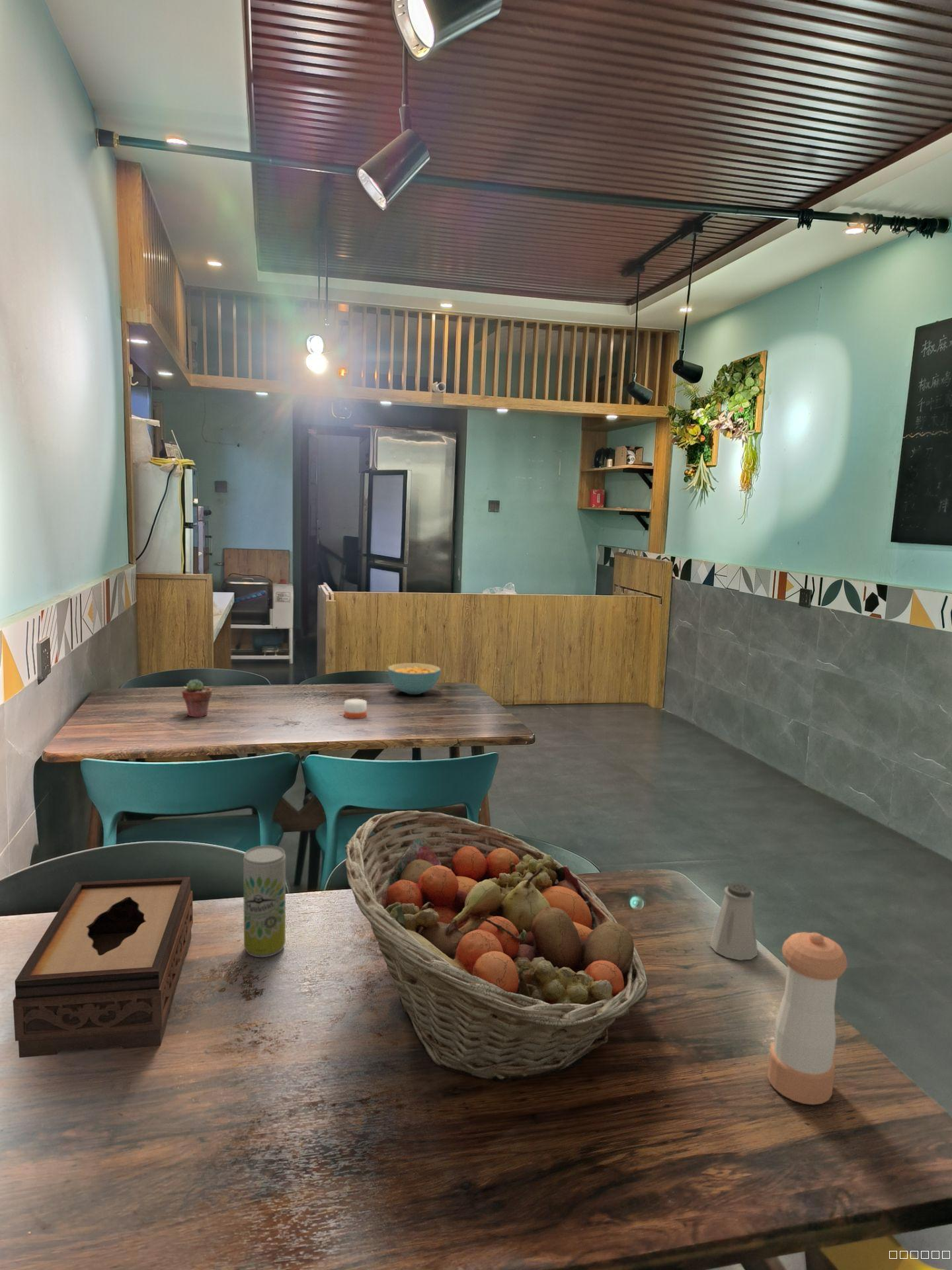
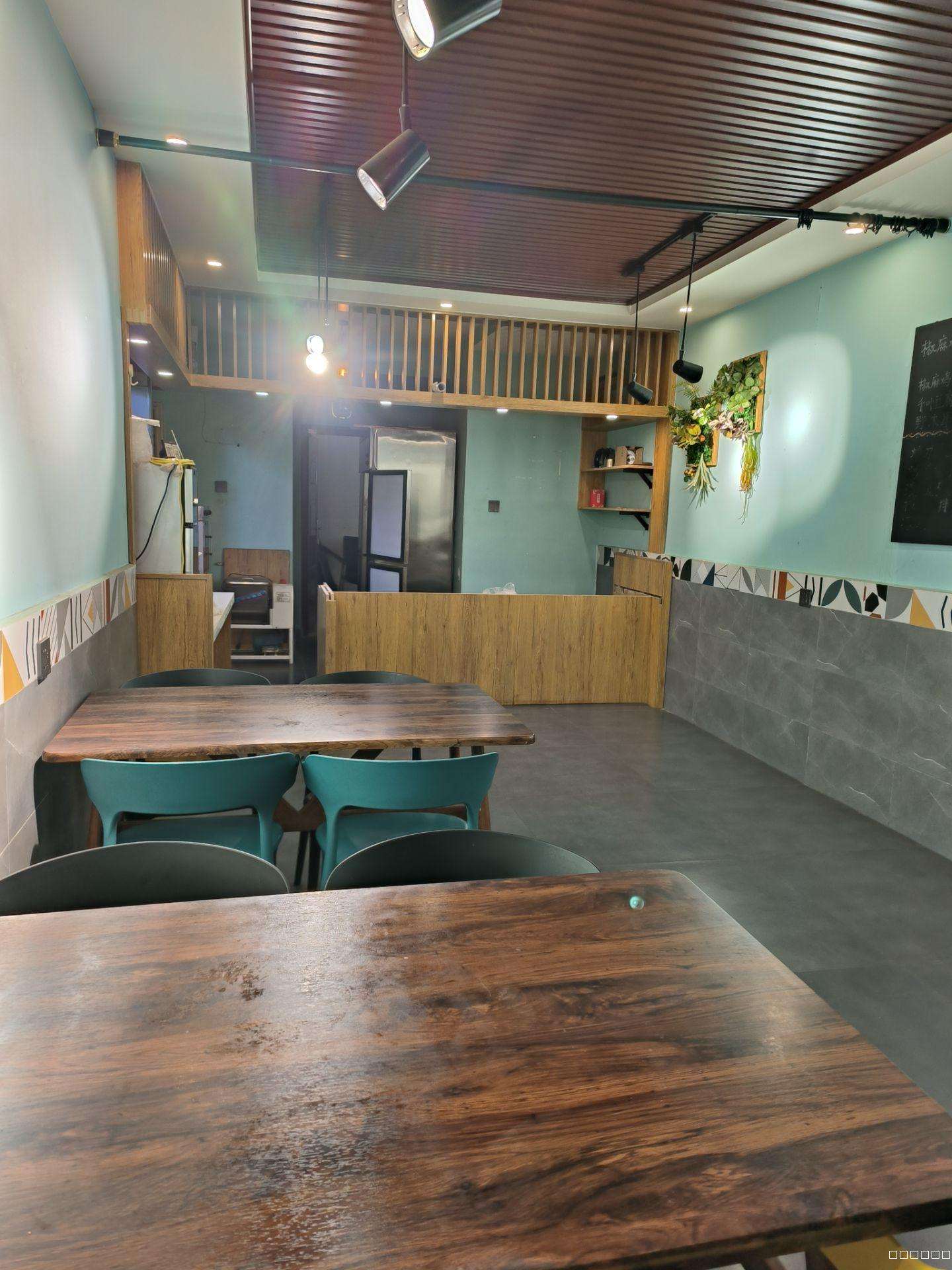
- potted succulent (197, 697)
- candle (355, 700)
- pepper shaker (807, 1009)
- cereal bowl (413, 681)
- beverage can (264, 900)
- tissue box (114, 956)
- saltshaker (736, 917)
- fruit basket (491, 924)
